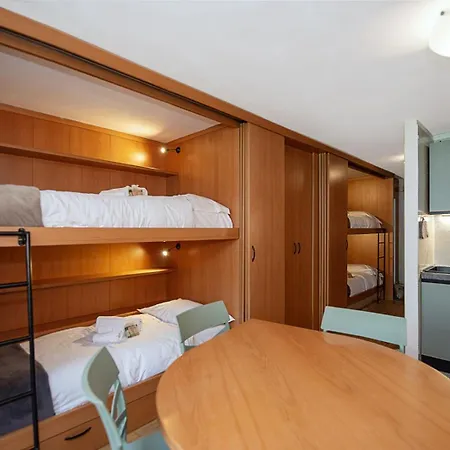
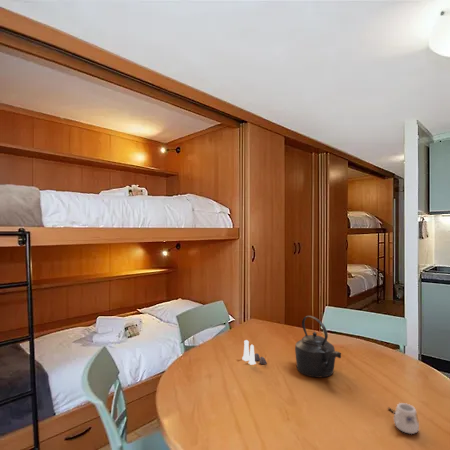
+ mug (395, 412)
+ kettle (320, 346)
+ salt and pepper shaker set (252, 350)
